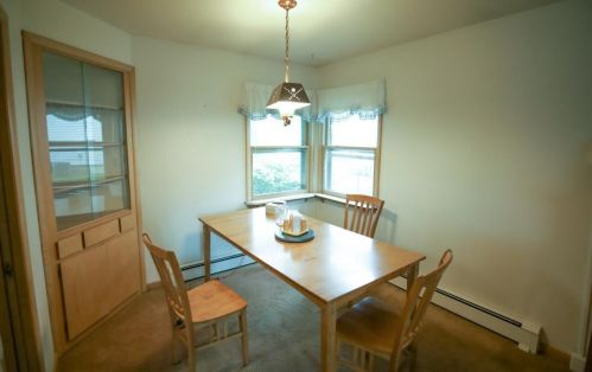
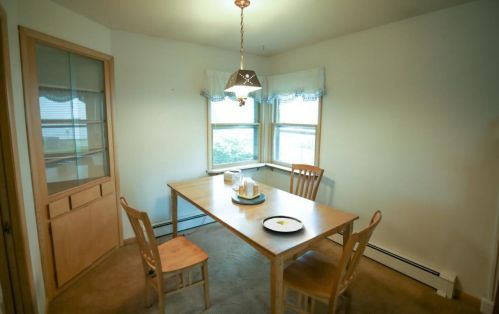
+ plate (282, 224)
